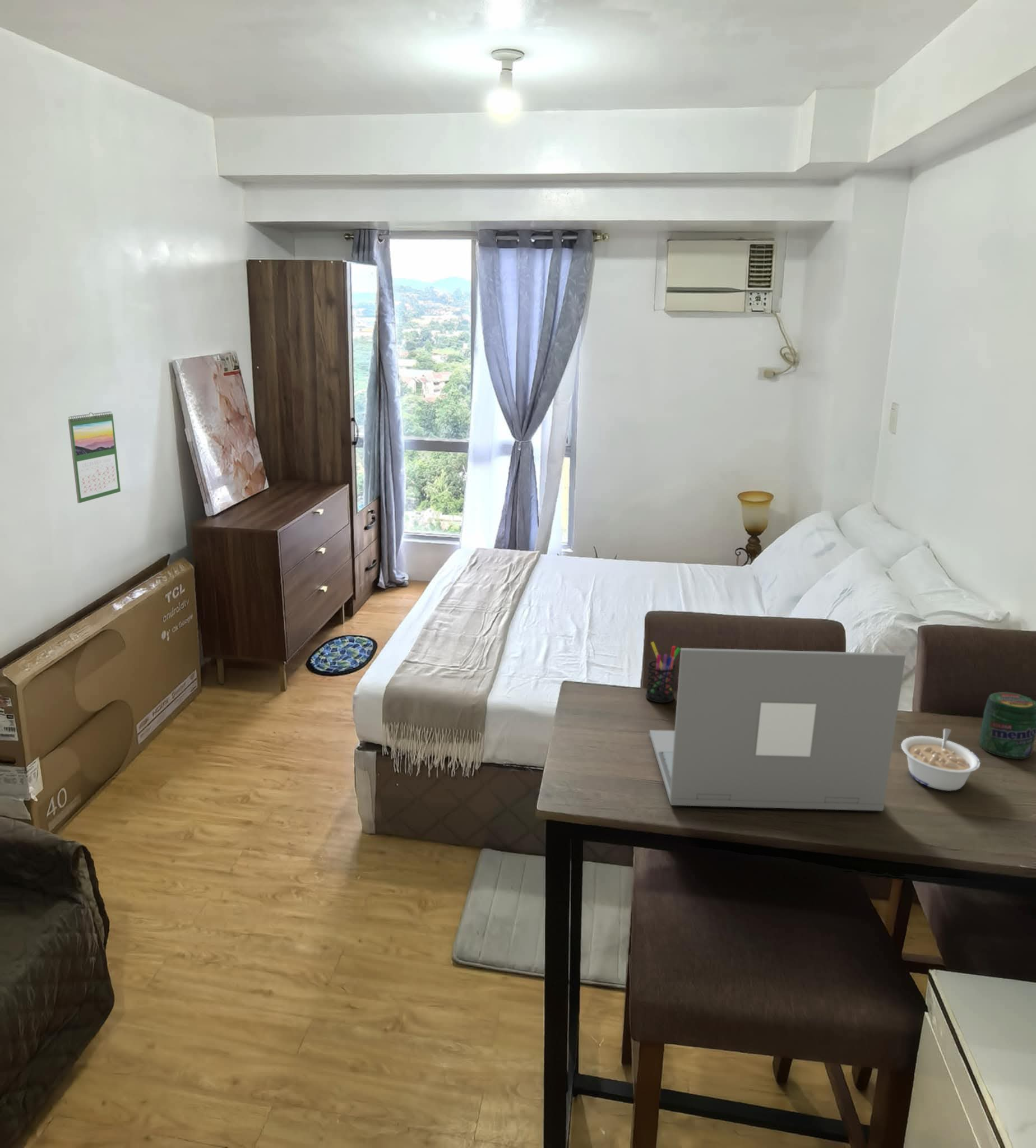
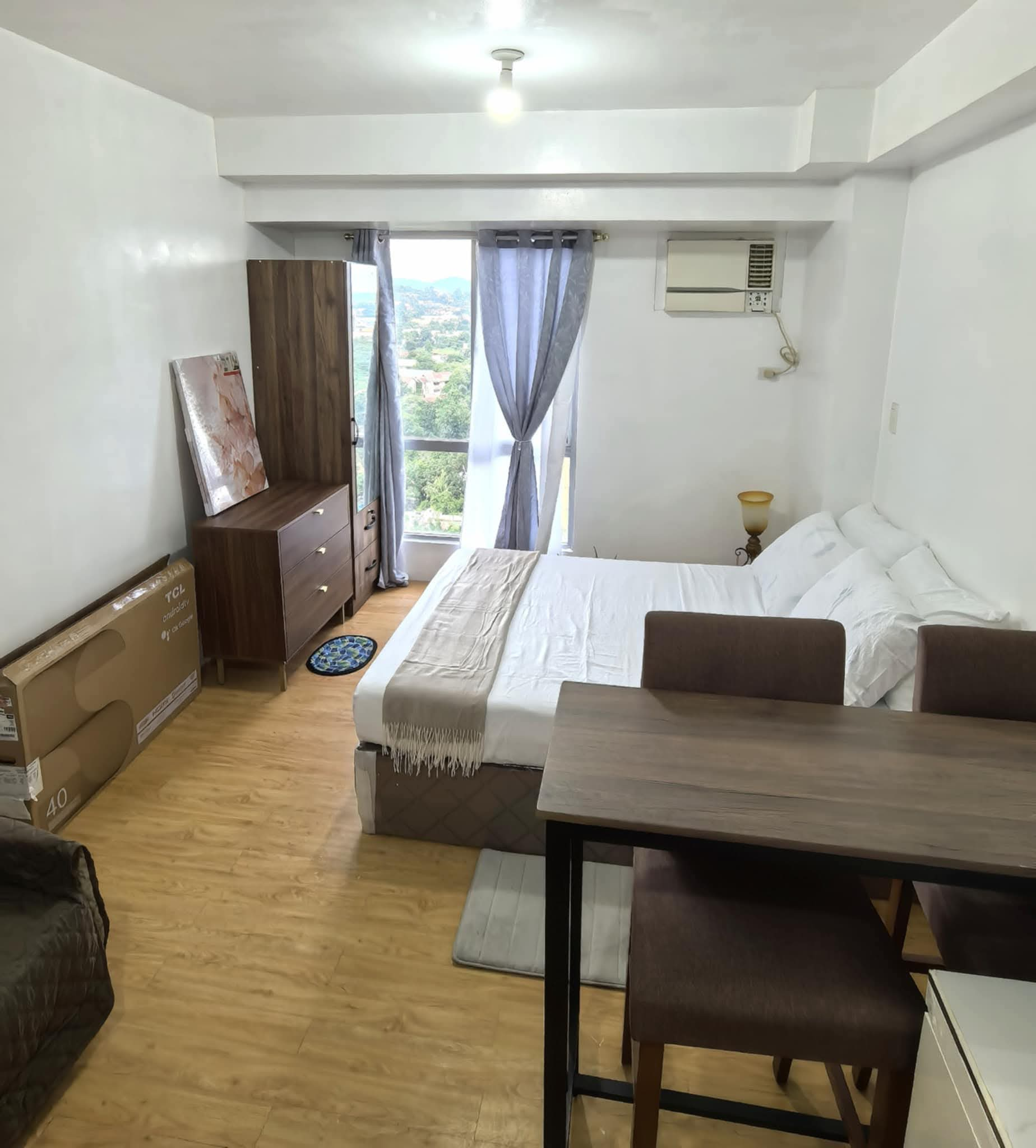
- jar (1009, 724)
- pen holder (665, 669)
- laptop (764, 700)
- calendar (95, 455)
- legume (937, 761)
